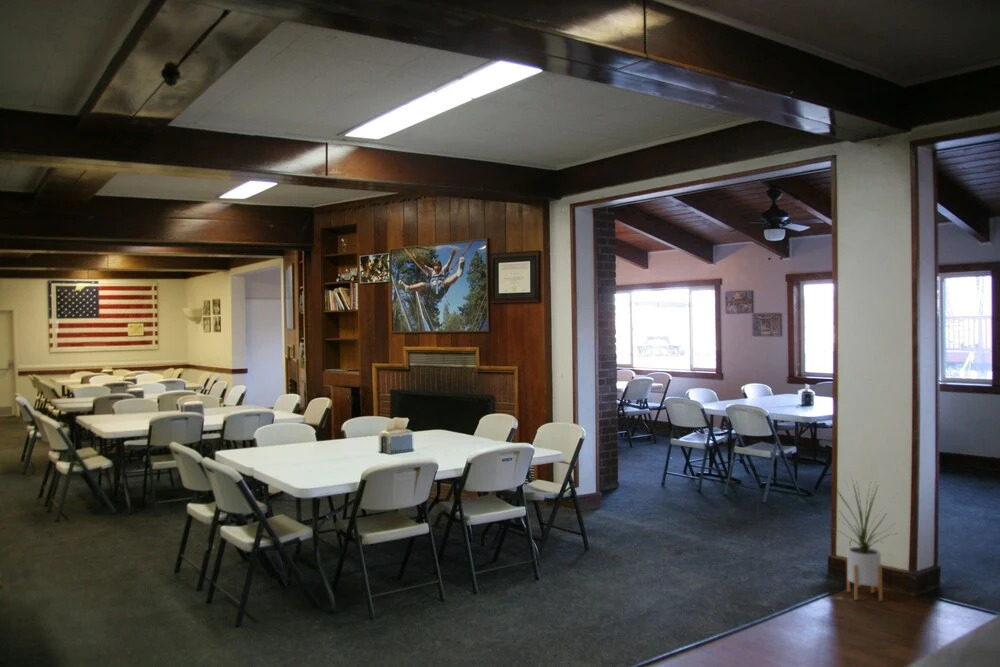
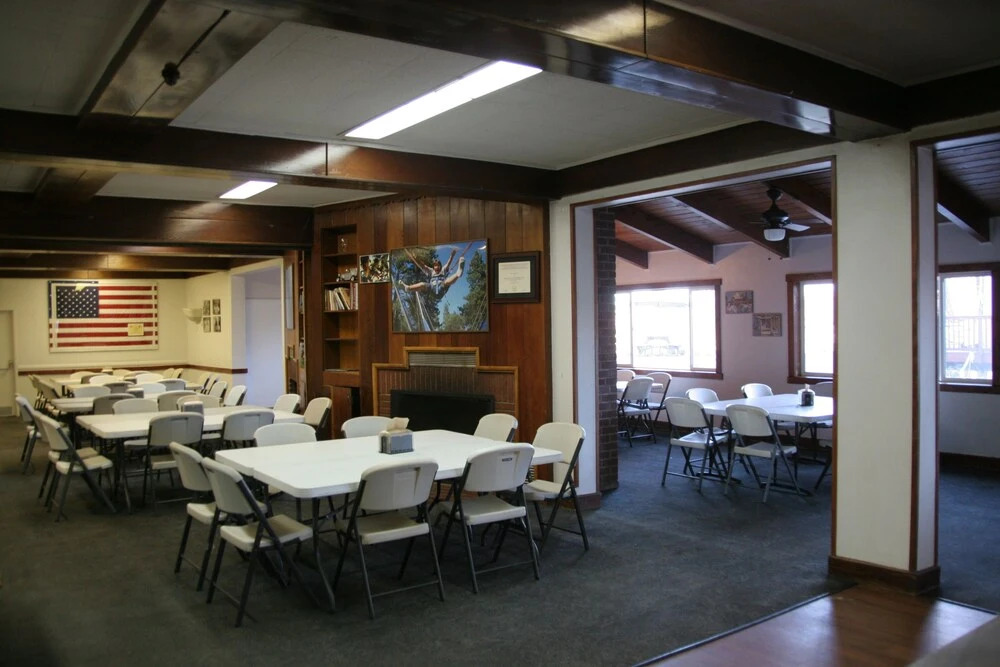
- house plant (865, 536)
